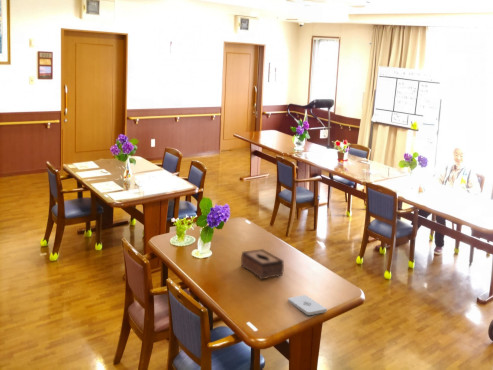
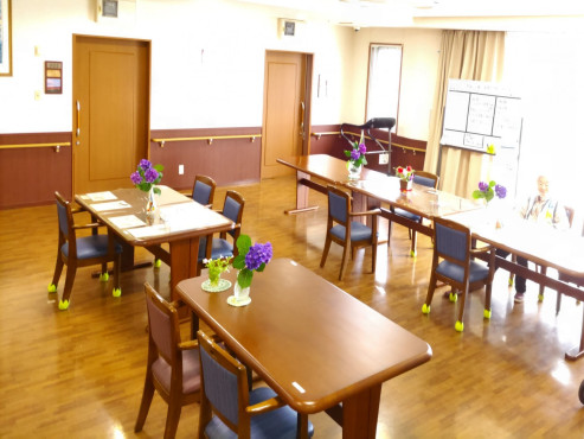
- tissue box (261, 263)
- notepad (306, 304)
